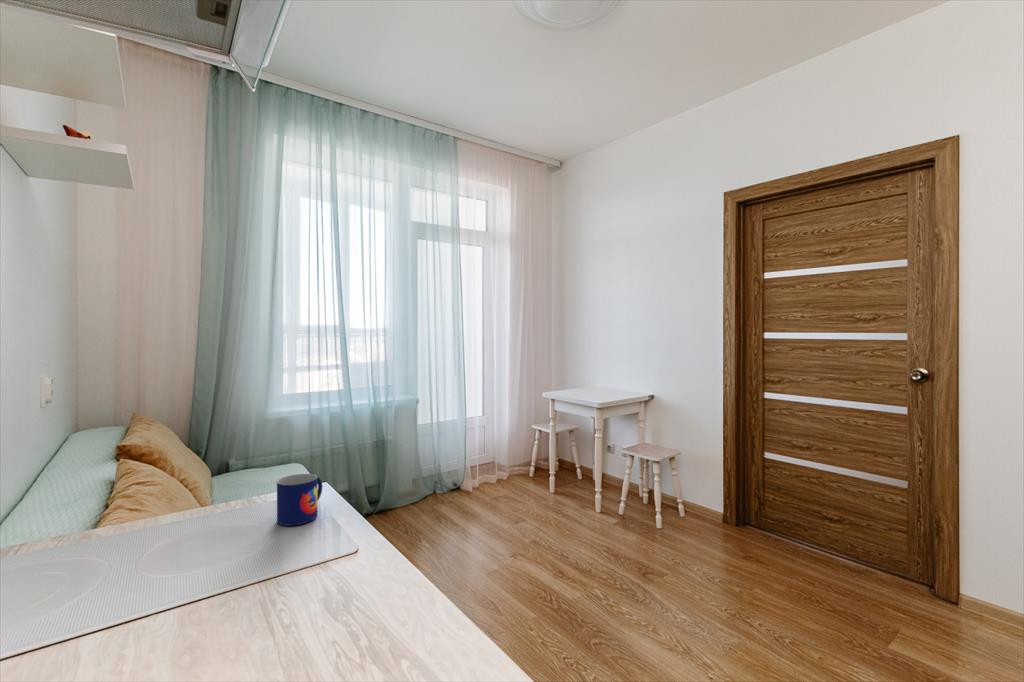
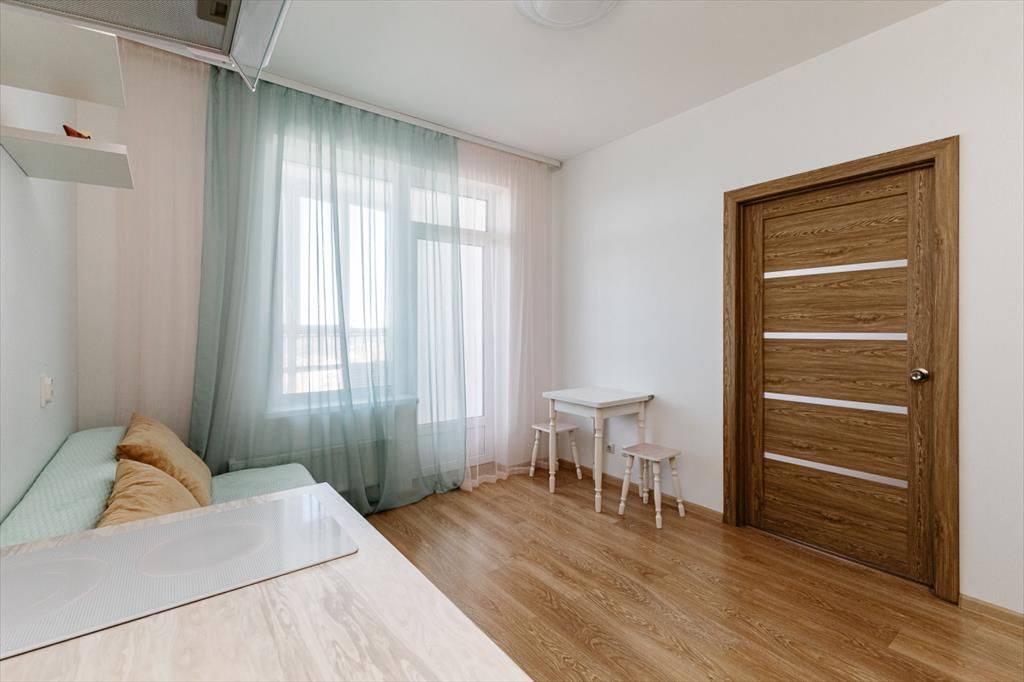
- mug (303, 496)
